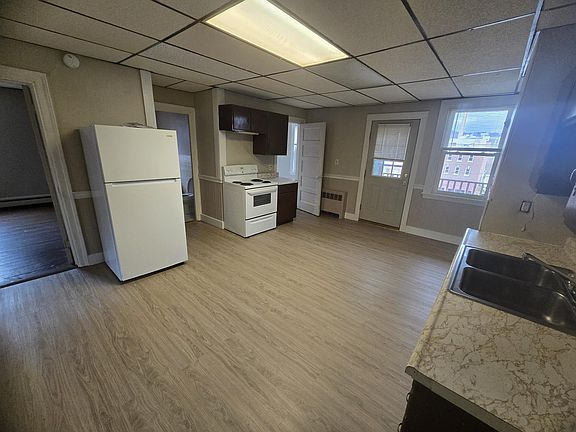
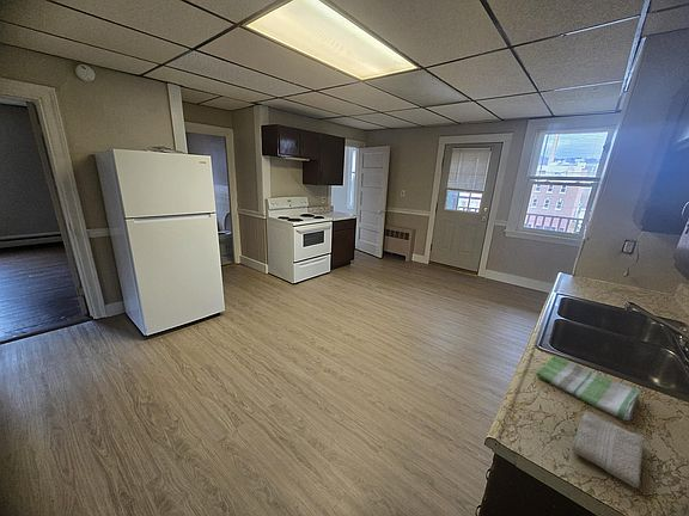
+ washcloth (608, 443)
+ dish towel (585, 382)
